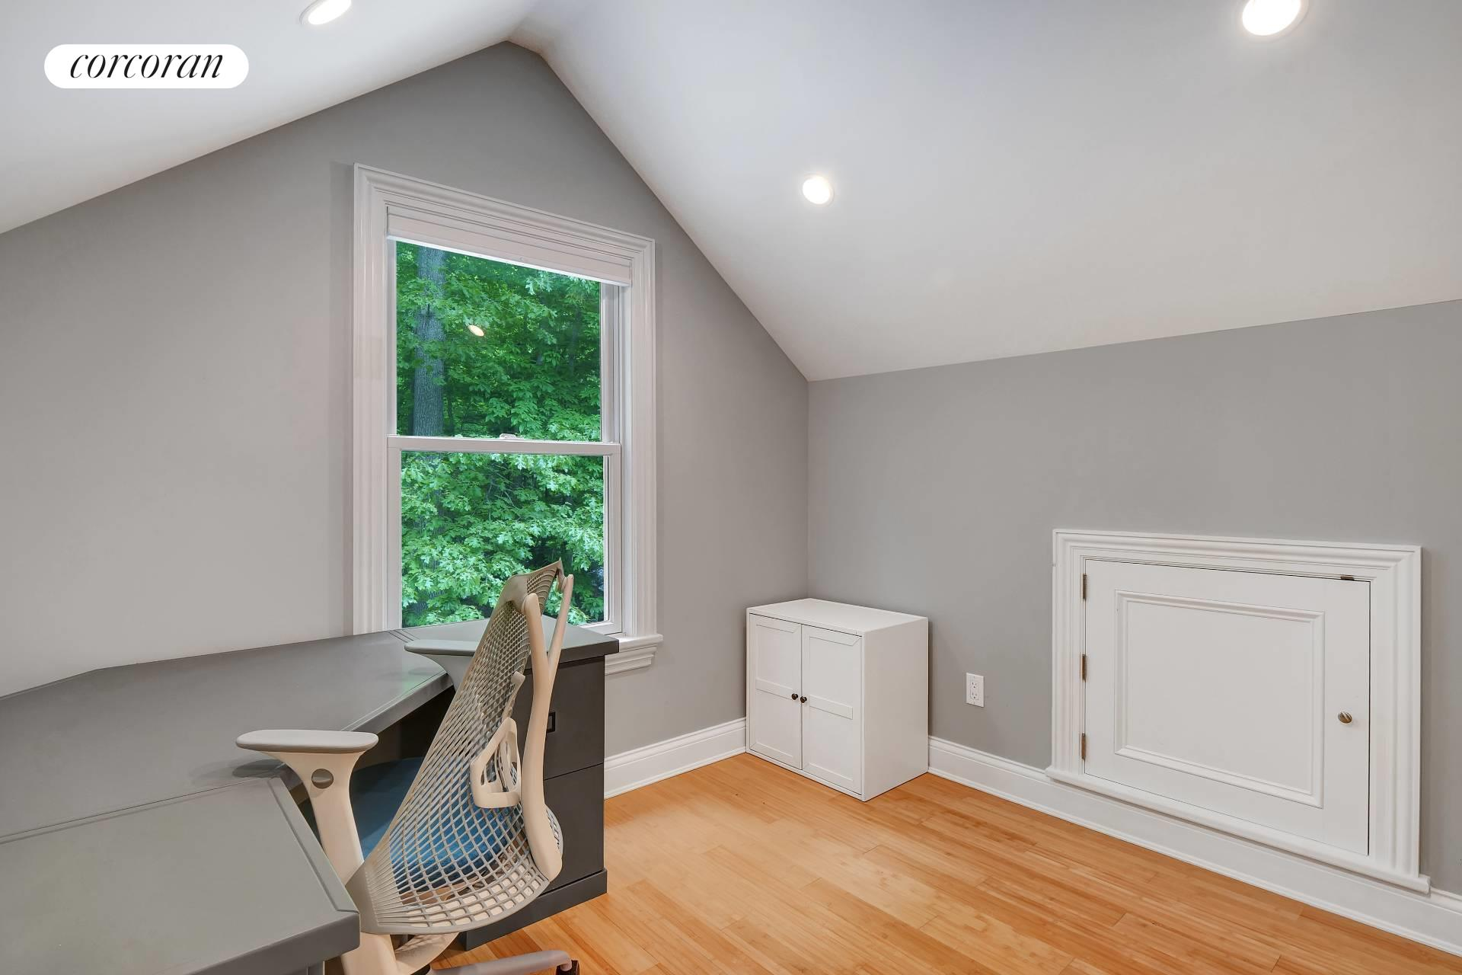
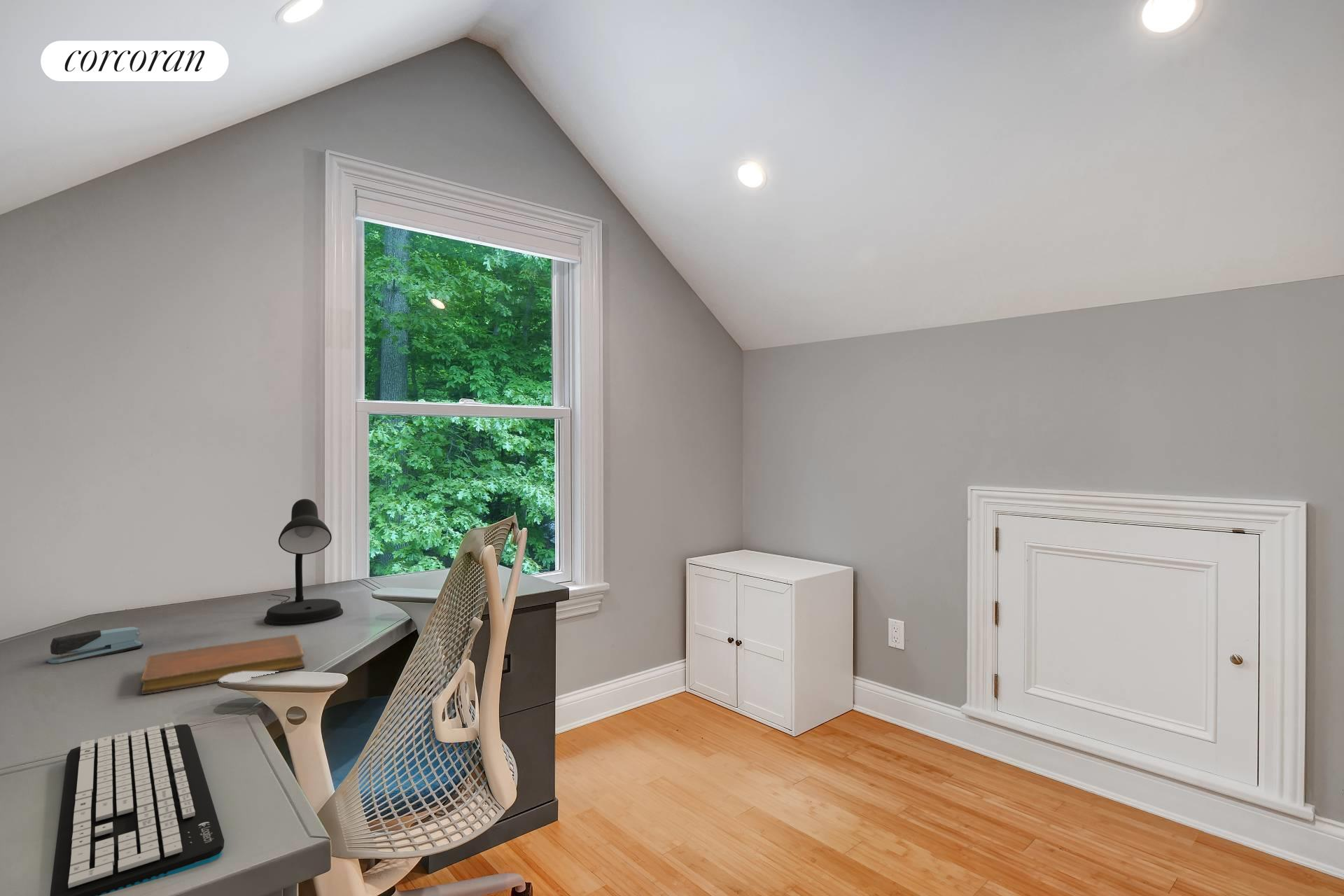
+ keyboard (136, 792)
+ notebook (227, 660)
+ stapler (96, 643)
+ desk lamp (295, 552)
